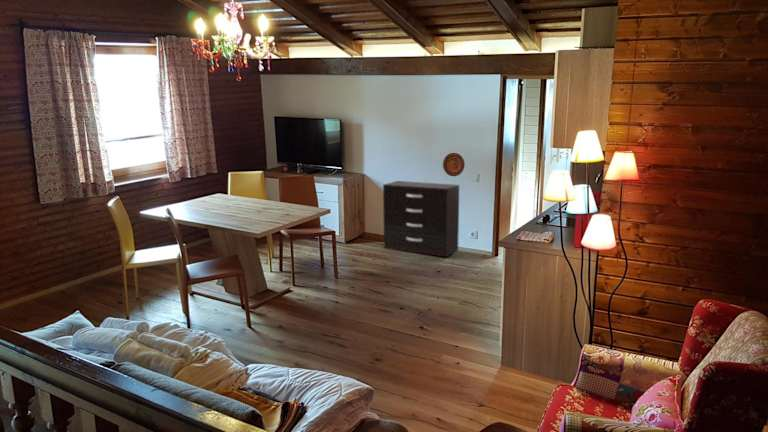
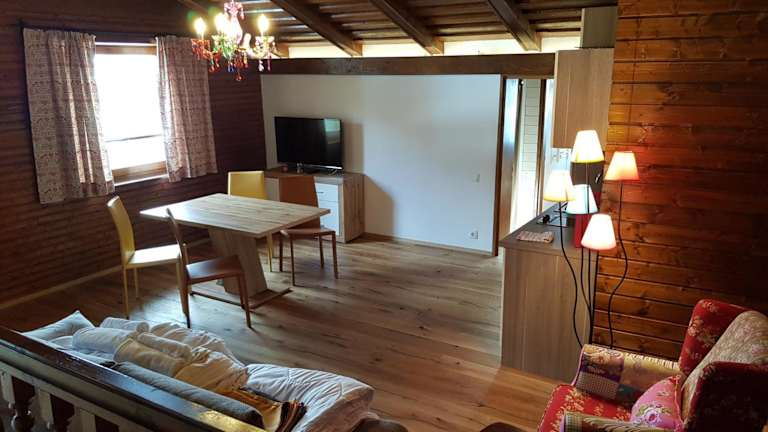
- dresser (420, 217)
- decorative plate (453, 164)
